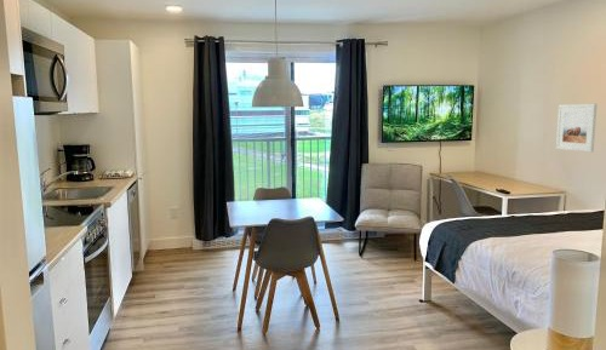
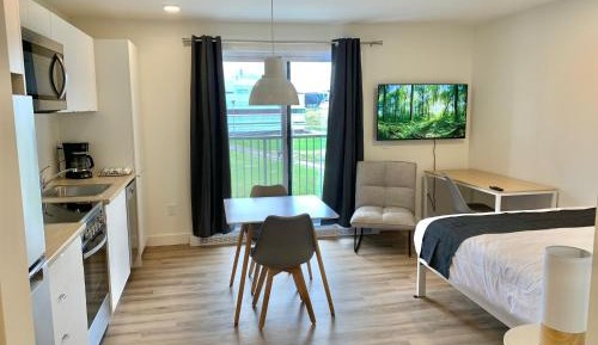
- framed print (574, 127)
